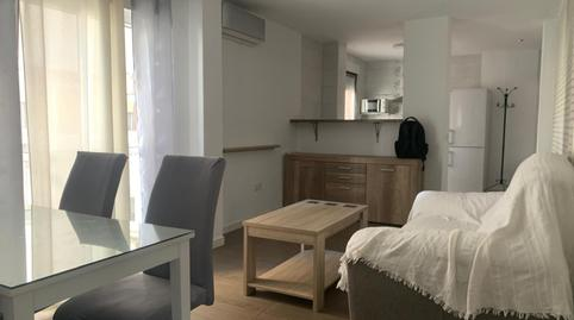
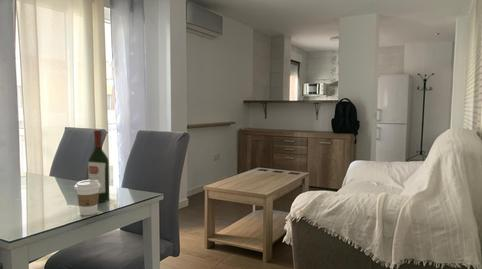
+ wine bottle (98, 165)
+ coffee cup (88, 197)
